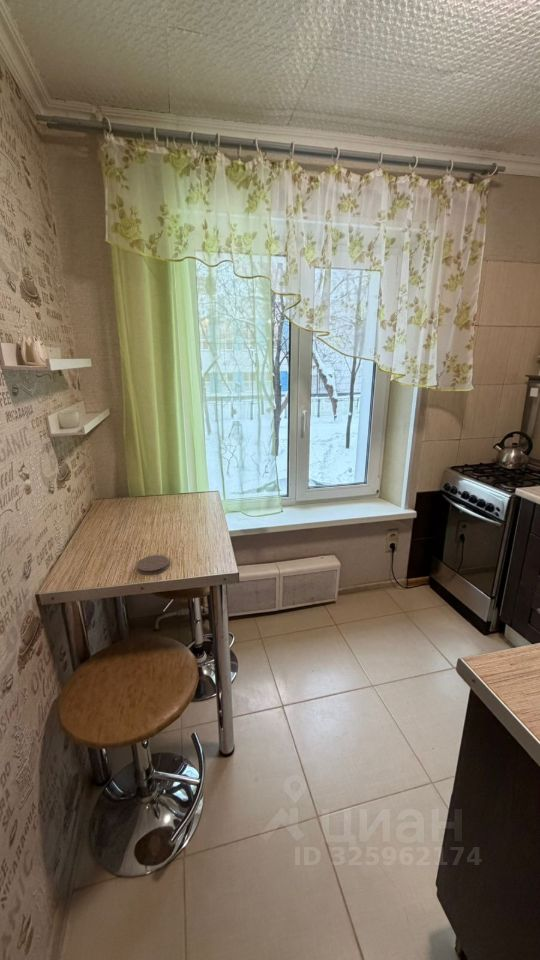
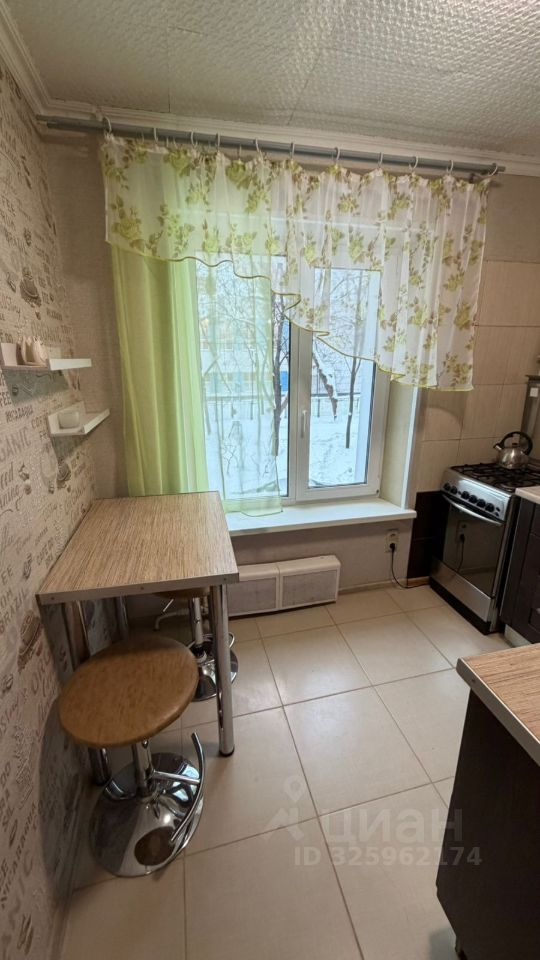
- coaster (153, 564)
